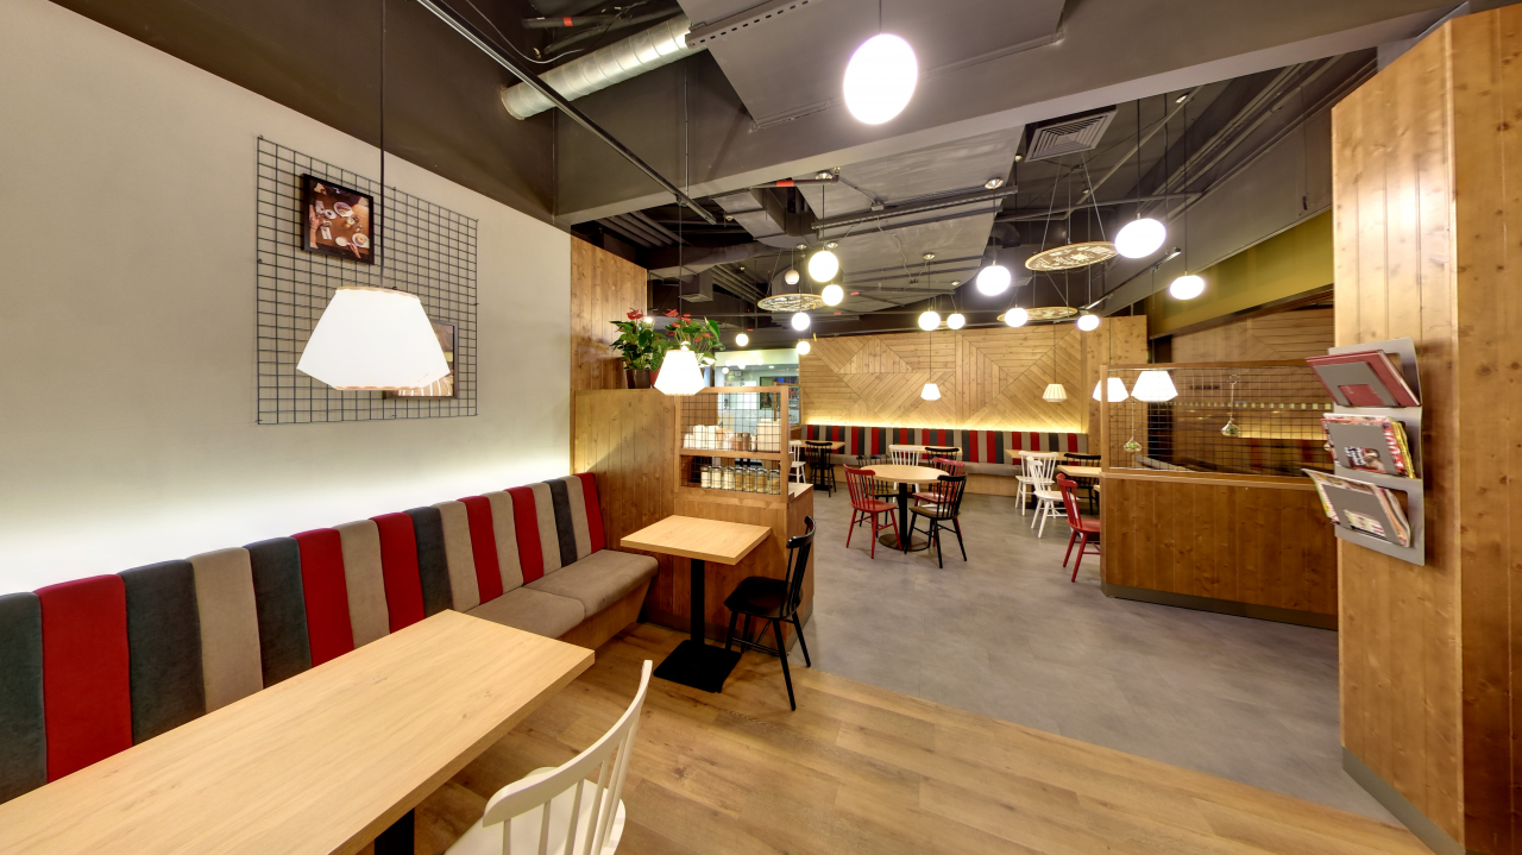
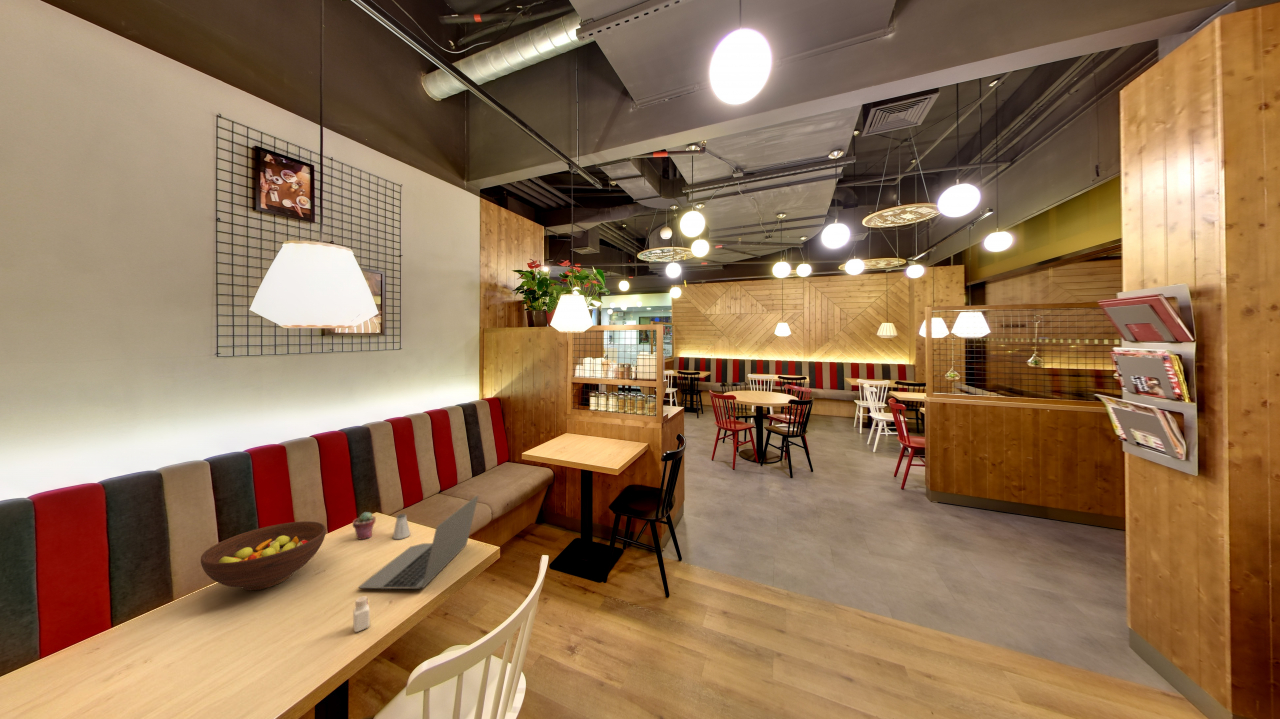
+ fruit bowl (268, 560)
+ laptop (424, 543)
+ pepper shaker (361, 613)
+ saltshaker (401, 525)
+ potted succulent (364, 524)
